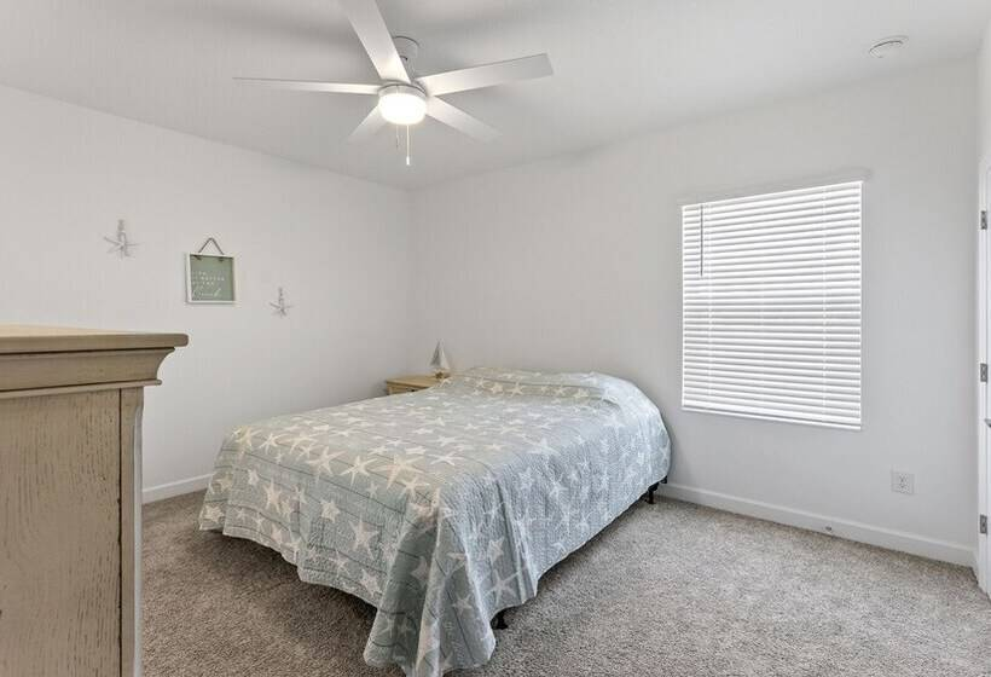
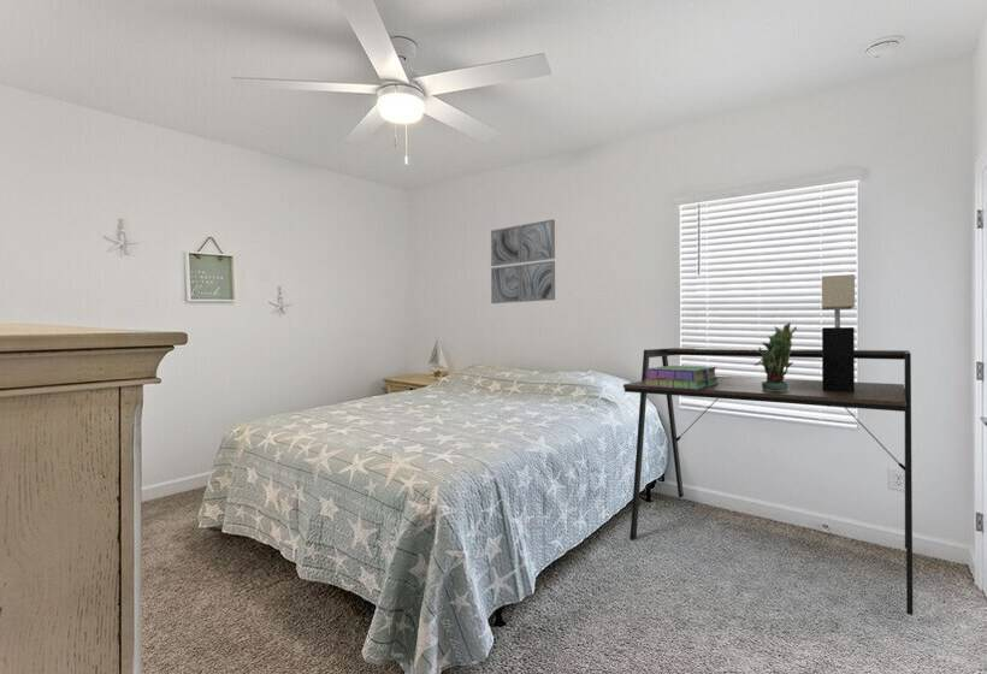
+ desk (763, 401)
+ potted plant (776, 356)
+ table lamp (837, 333)
+ stack of books (681, 376)
+ wall art (520, 262)
